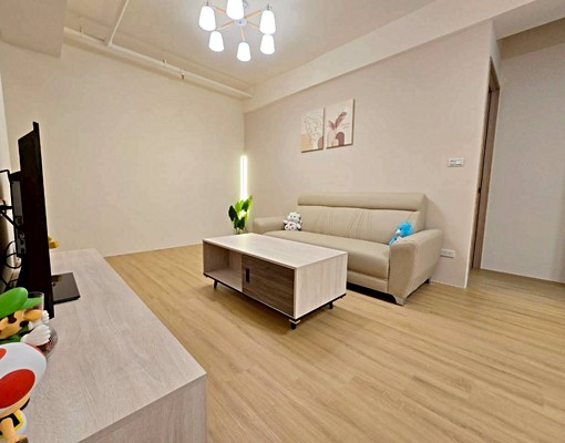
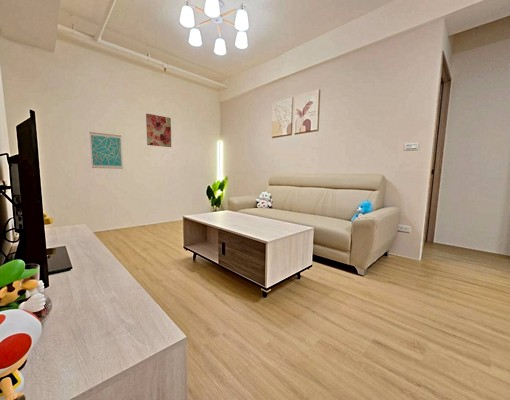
+ wall art (159, 131)
+ wall art (106, 151)
